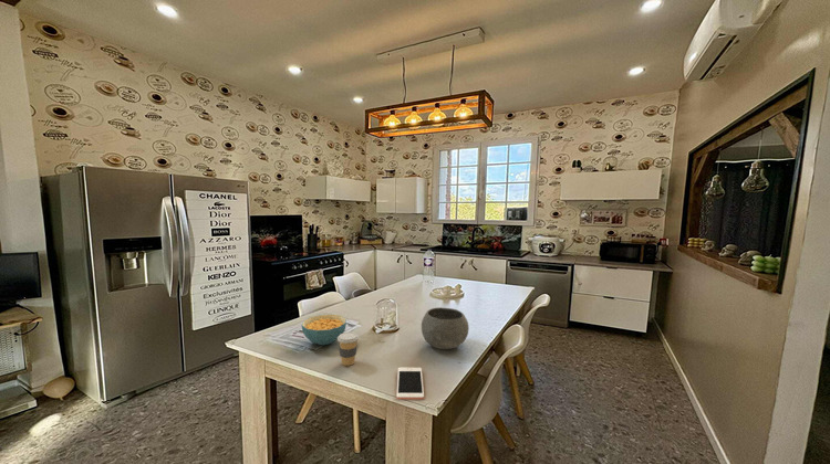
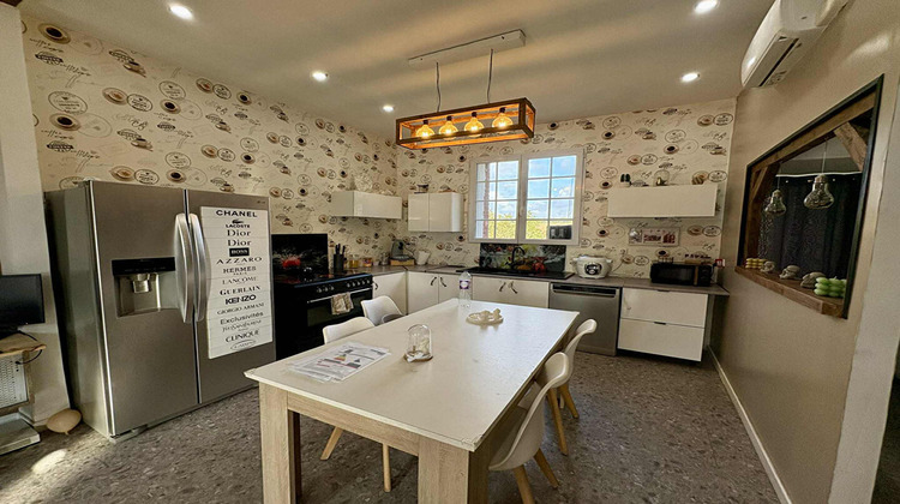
- cereal bowl (324, 331)
- bowl (444, 328)
- cell phone (409, 381)
- coffee cup (347, 348)
